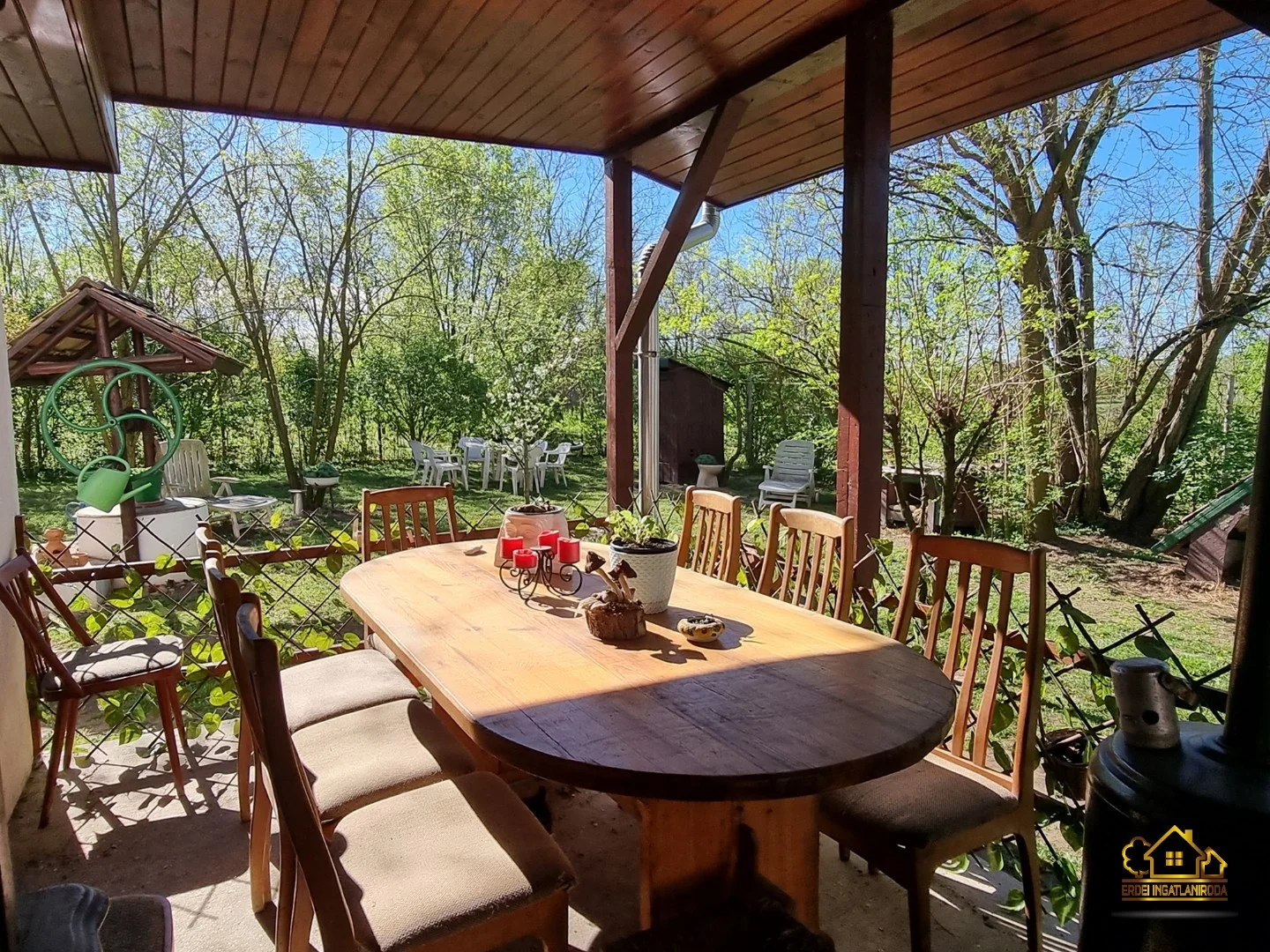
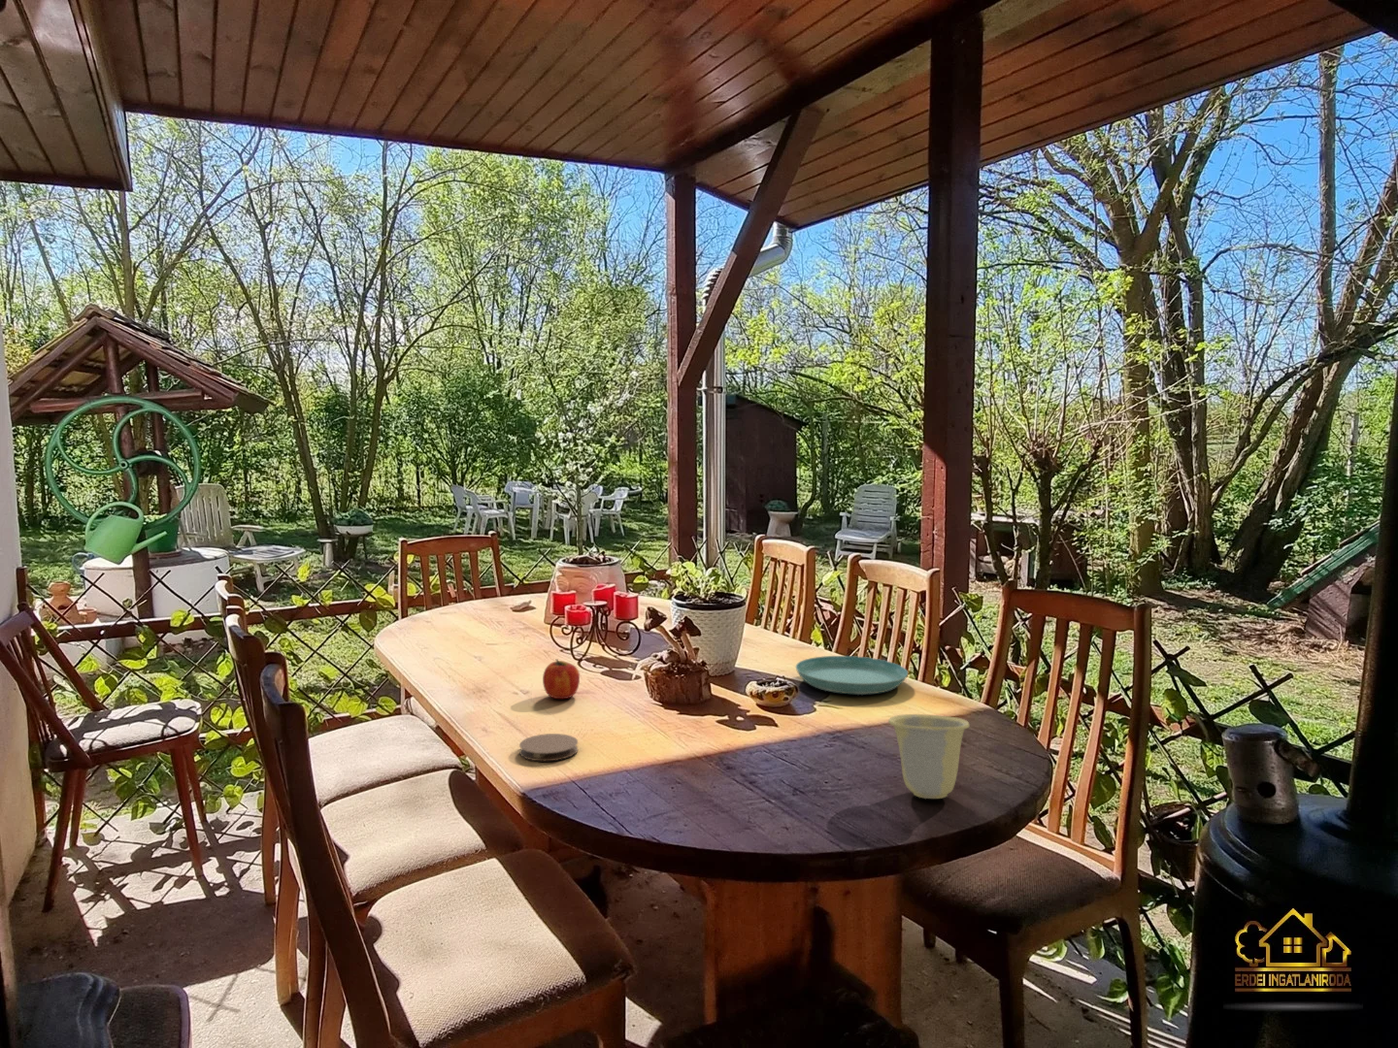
+ fruit (561, 677)
+ cup (927, 754)
+ saucer (851, 676)
+ coaster (548, 746)
